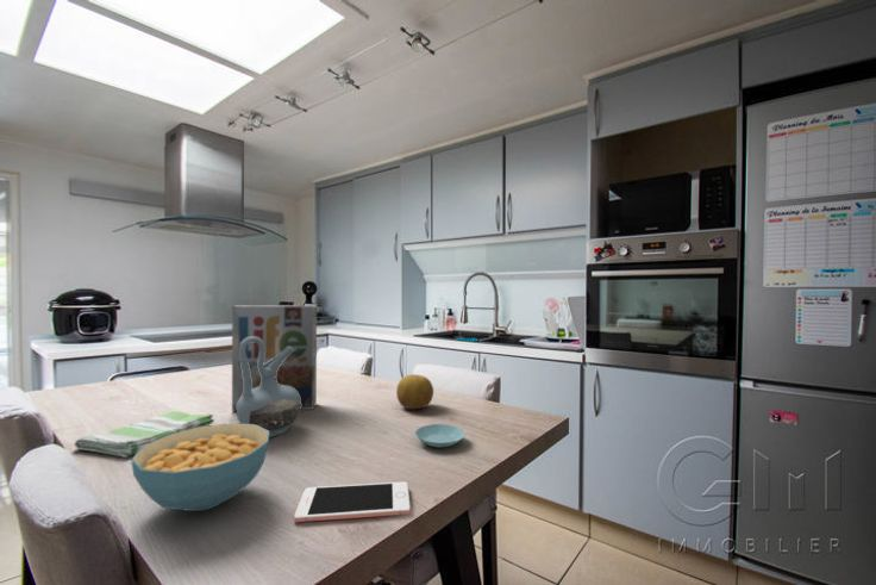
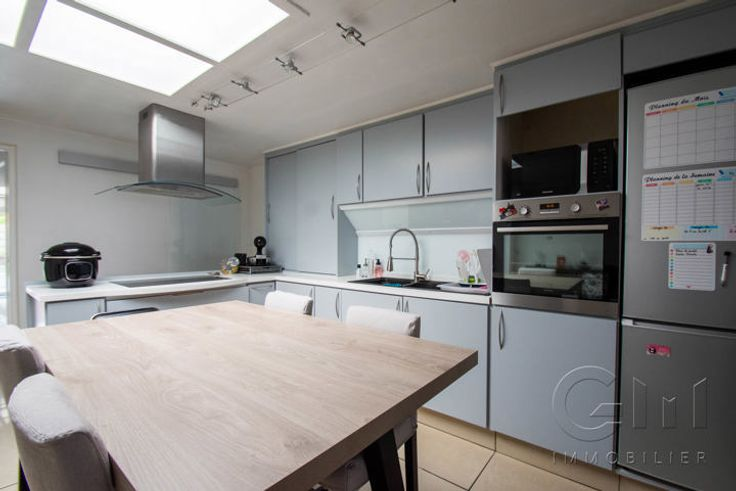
- saucer (439, 436)
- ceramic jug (269, 382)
- cereal box (275, 356)
- fruit (414, 391)
- cereal bowl (206, 472)
- cell phone (355, 500)
- dish towel (150, 428)
